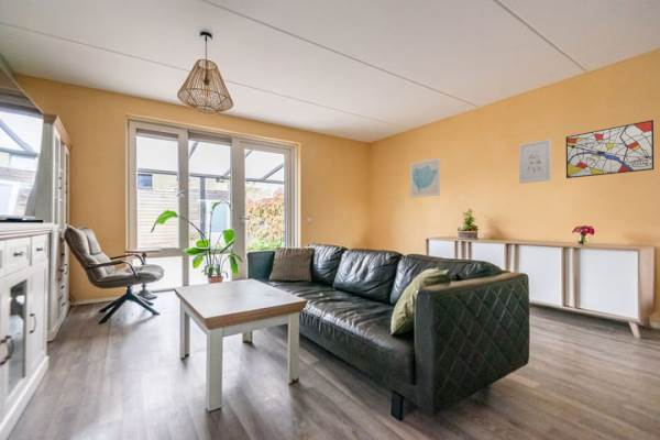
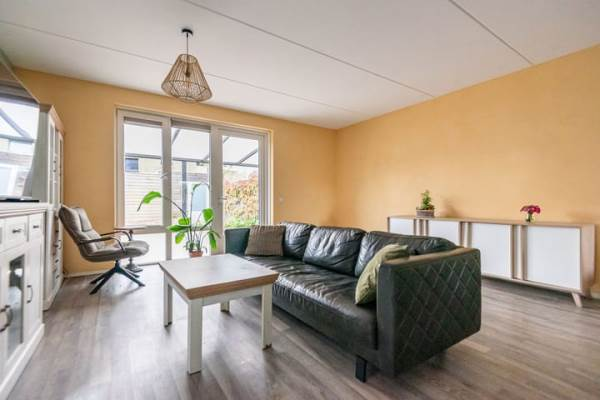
- wall art (424, 178)
- wall art (534, 162)
- wall art (605, 151)
